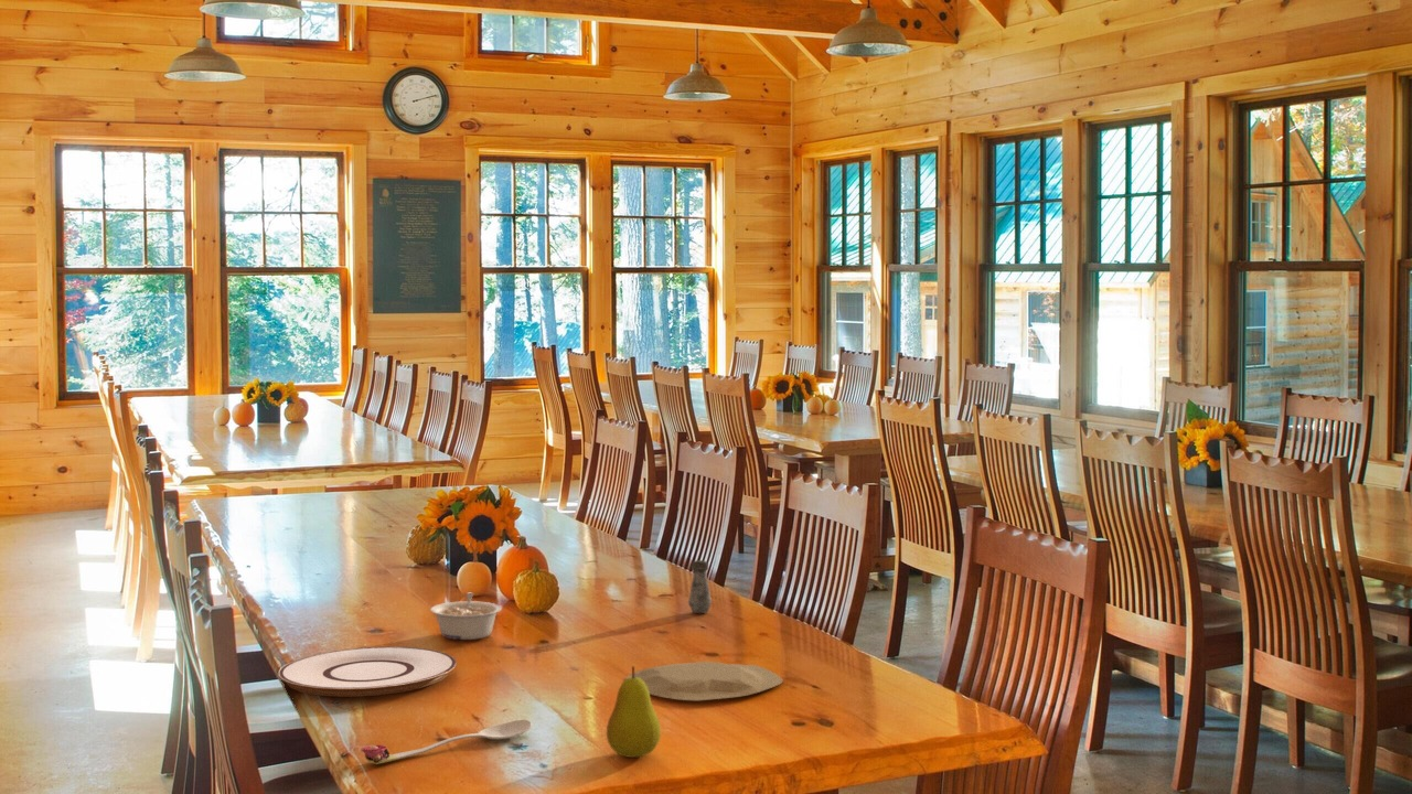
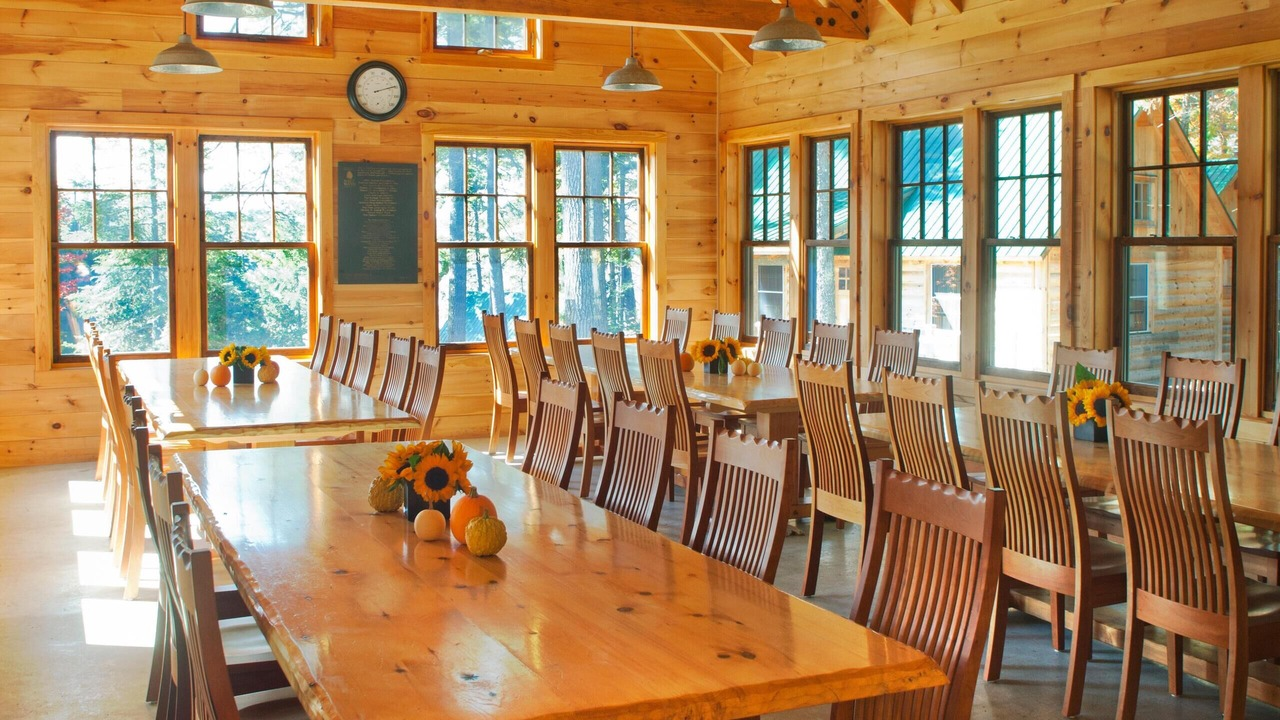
- salt shaker (699, 586)
- plate (703, 674)
- legume (464, 618)
- fruit (633, 709)
- plate (368, 670)
- spoon (449, 739)
